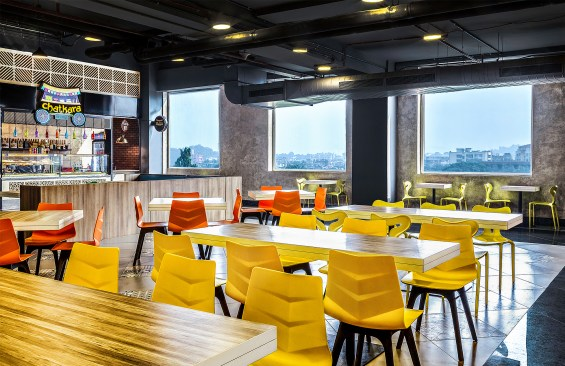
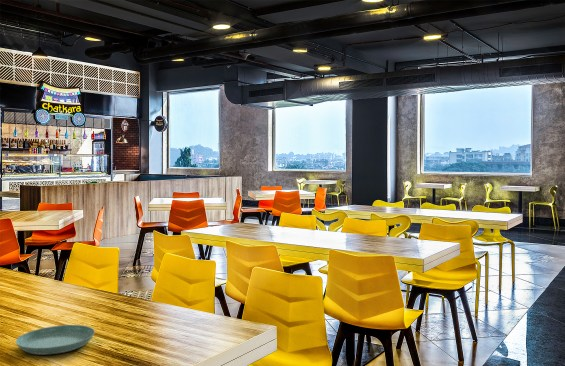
+ saucer (56, 340)
